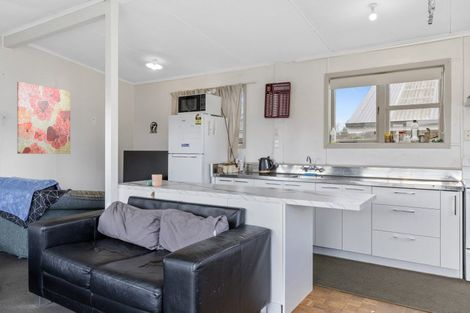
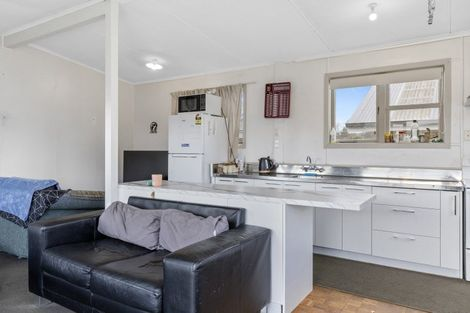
- wall art (45, 120)
